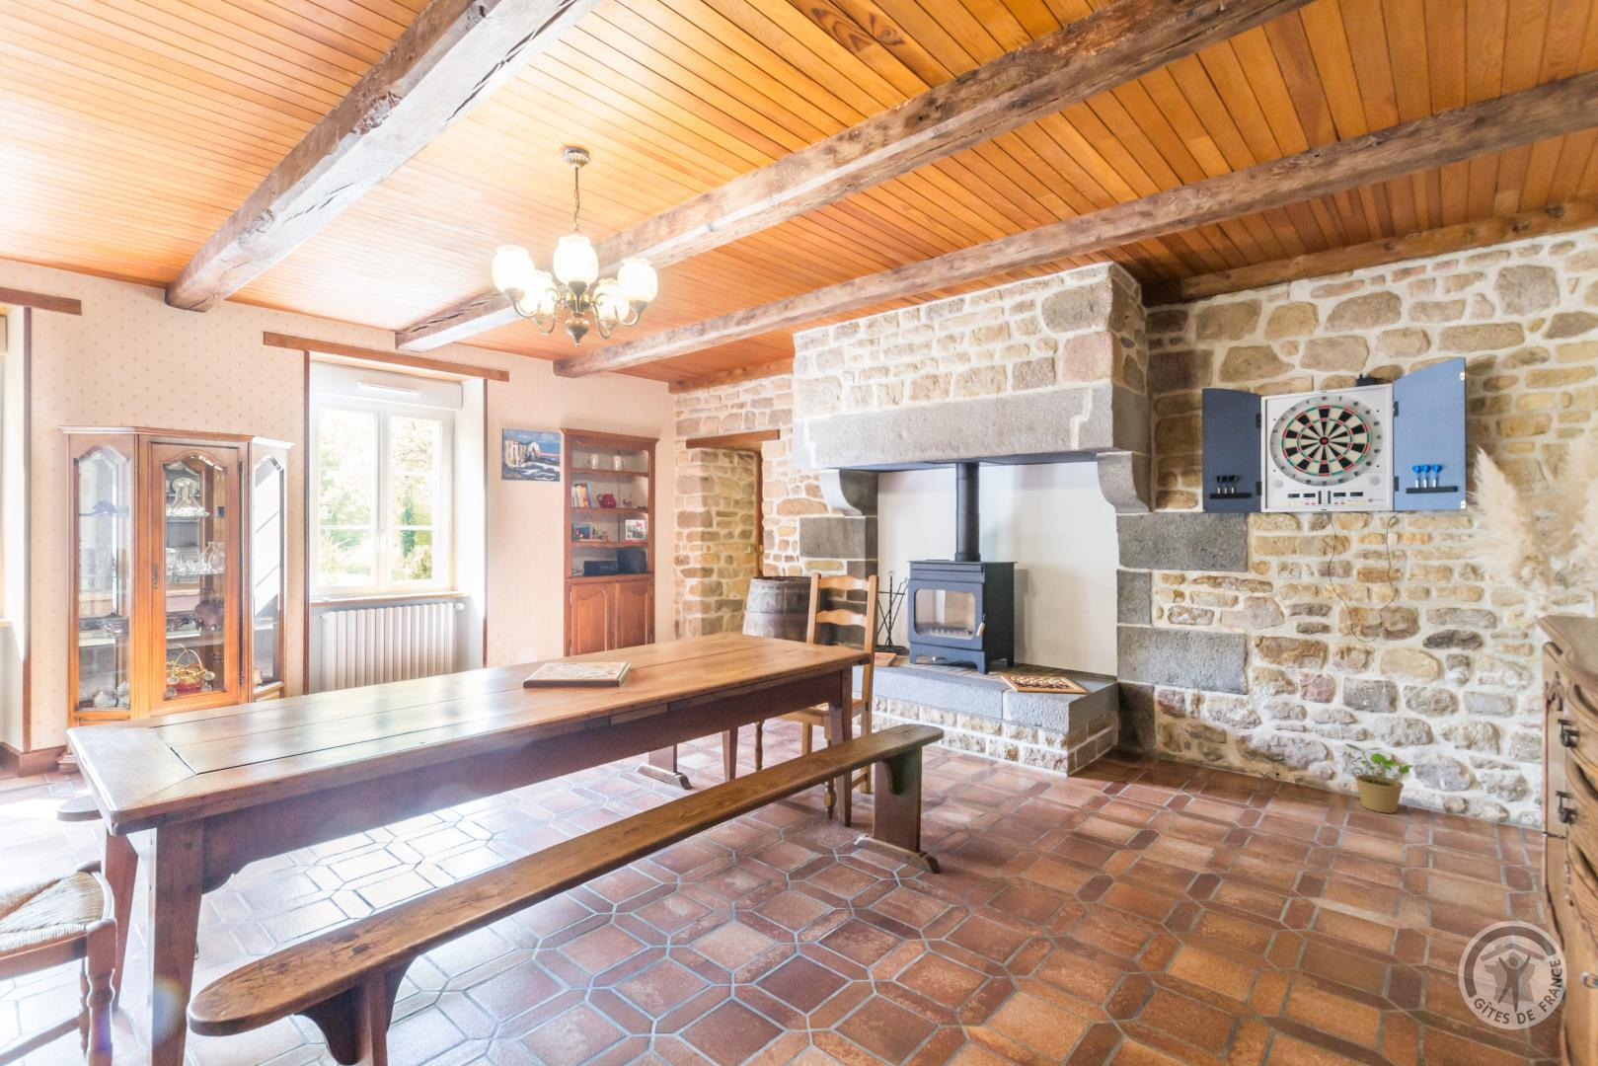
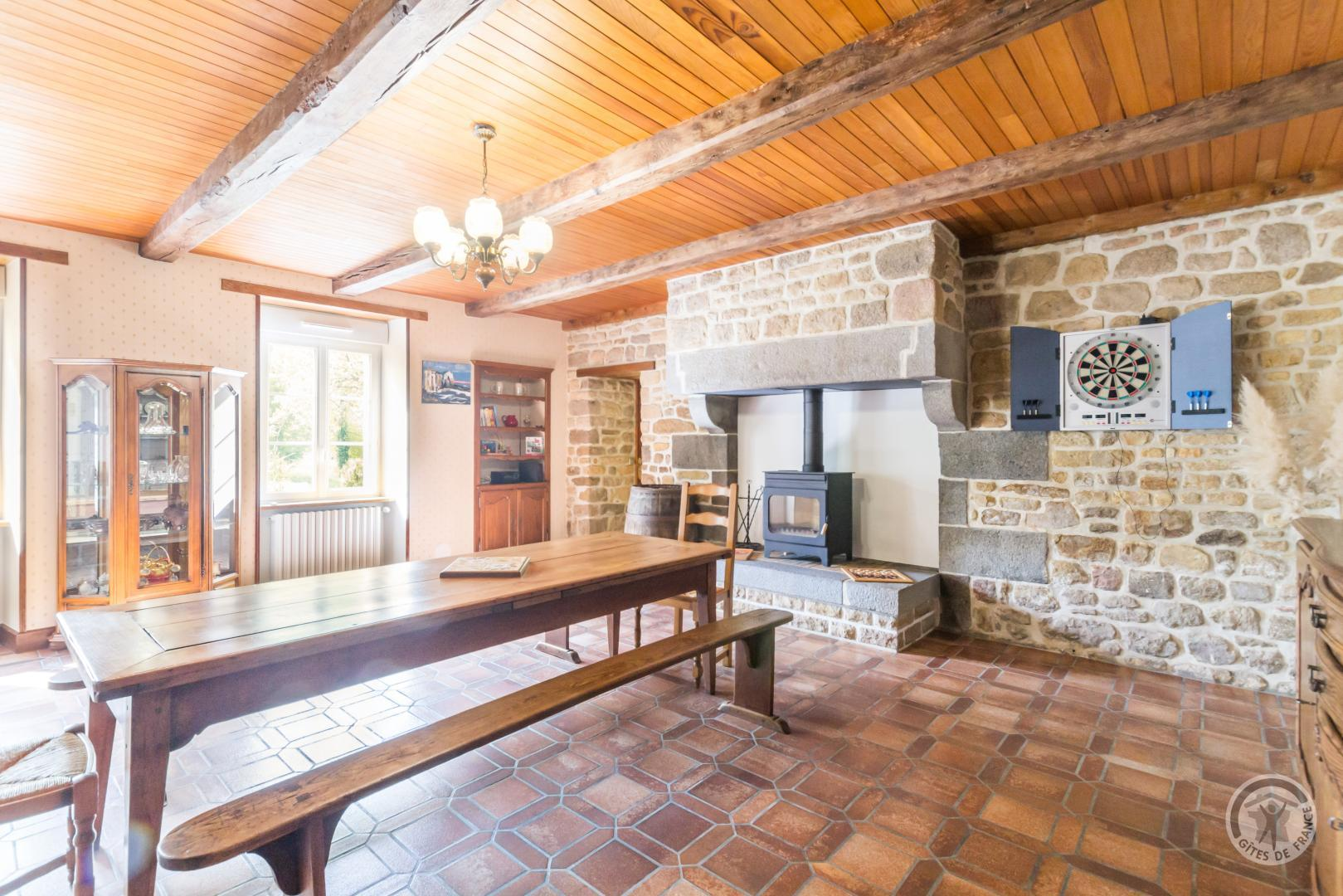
- potted plant (1375, 775)
